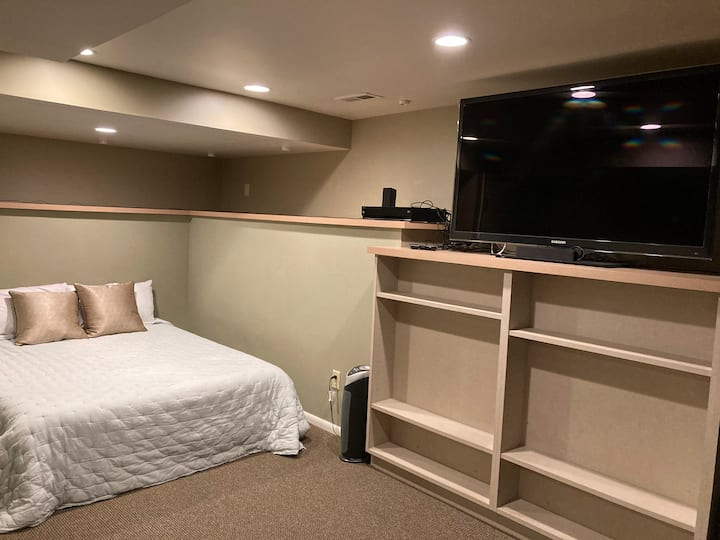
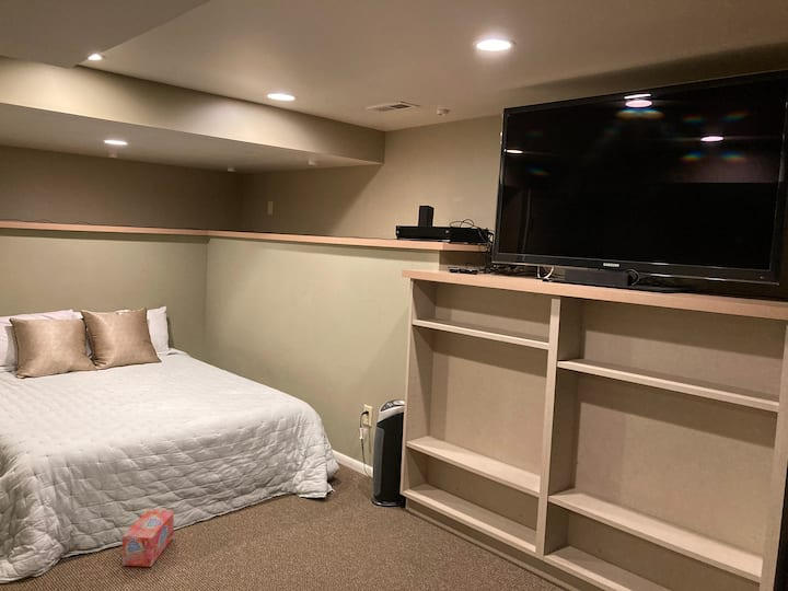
+ box (149, 536)
